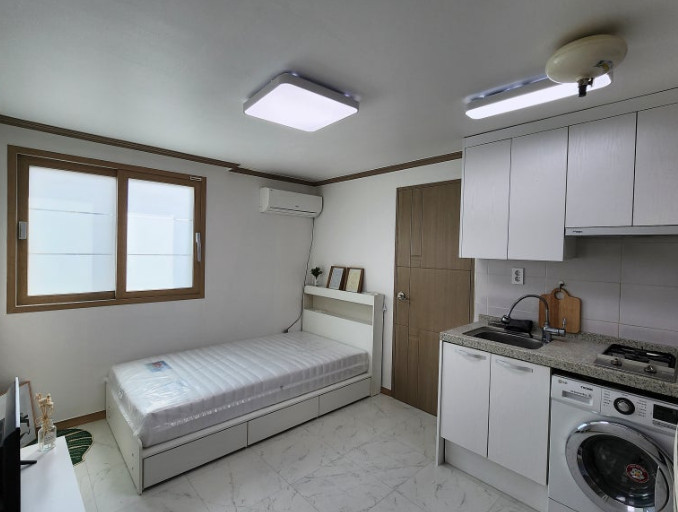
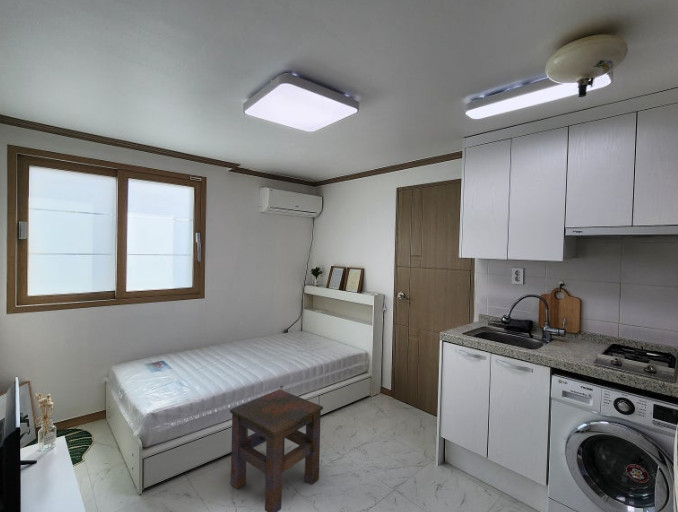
+ side table (276, 445)
